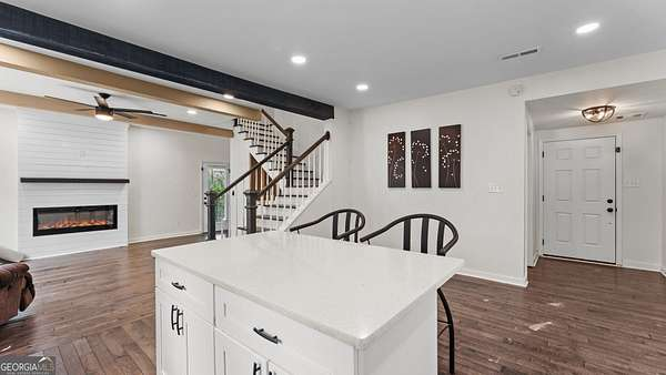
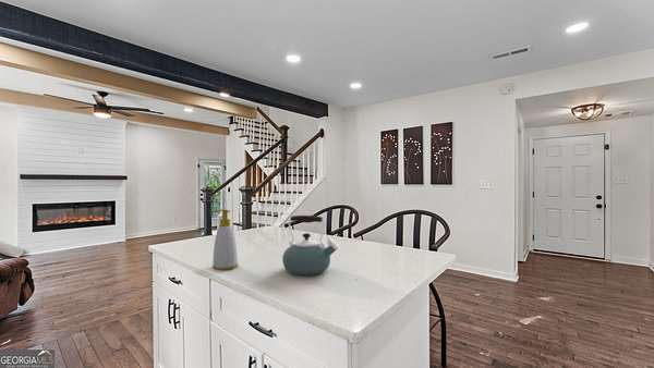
+ soap bottle (225, 237)
+ kettle (311, 243)
